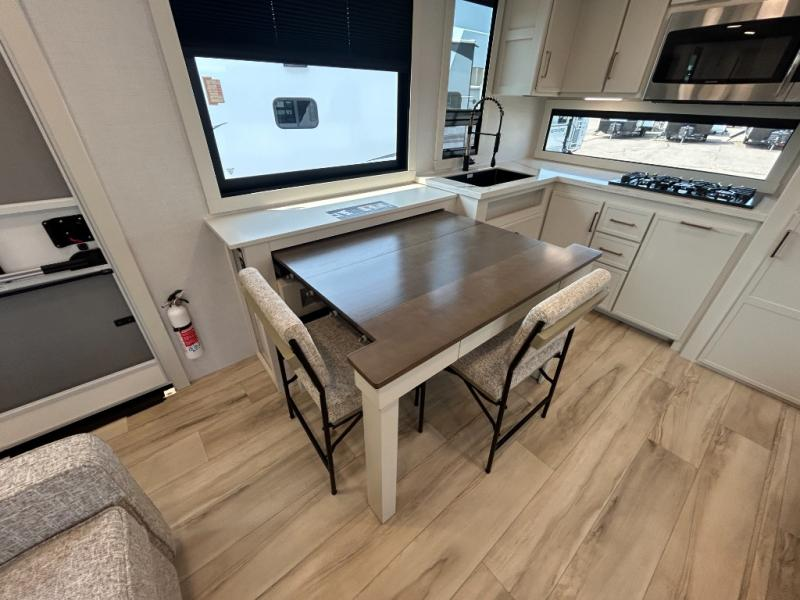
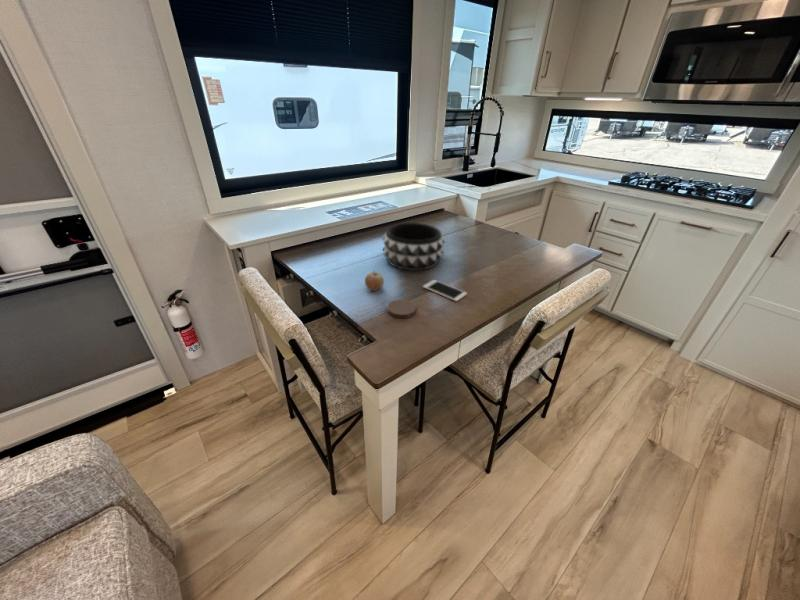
+ cell phone (444, 290)
+ fruit (374, 280)
+ coaster (401, 308)
+ decorative bowl (413, 245)
